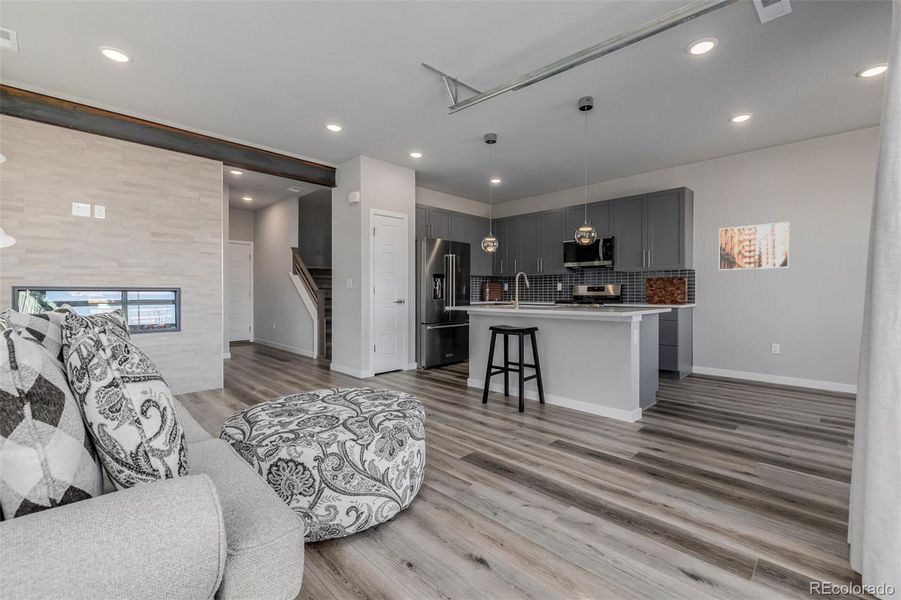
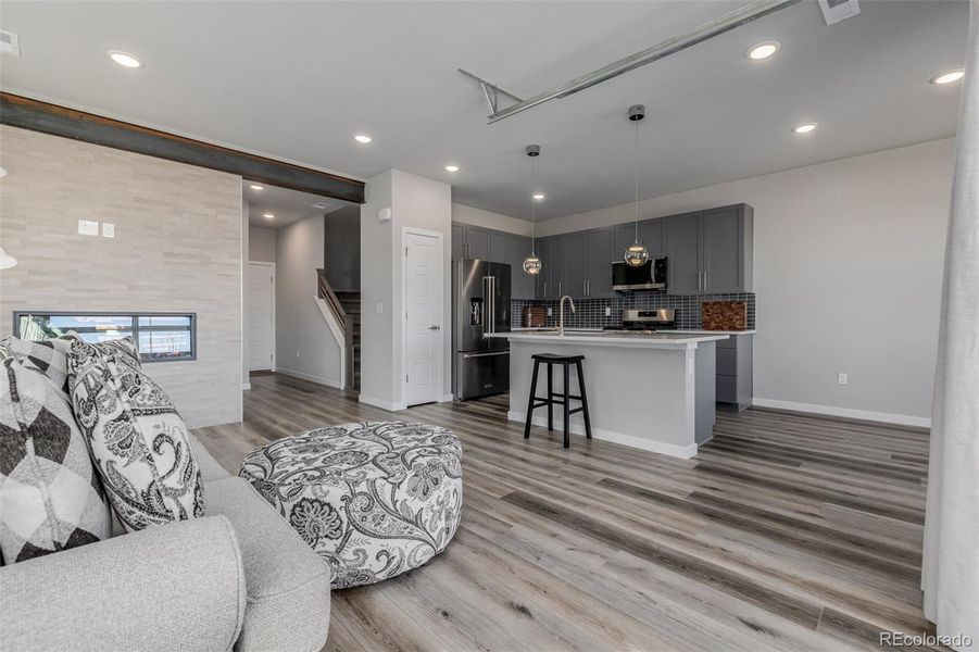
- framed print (752, 247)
